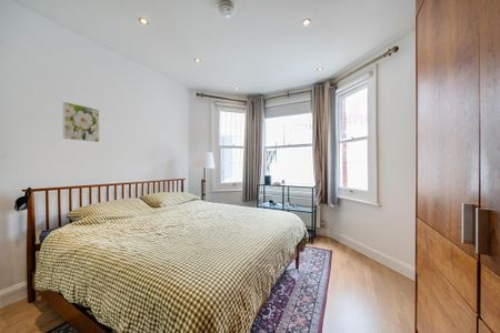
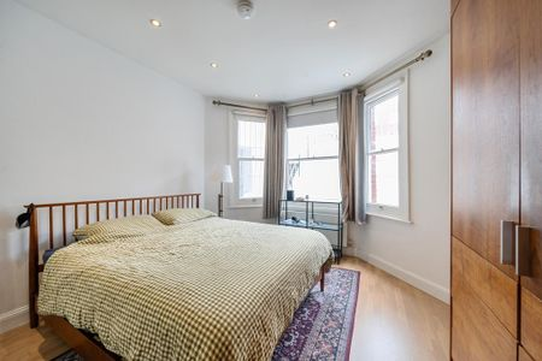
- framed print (82, 123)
